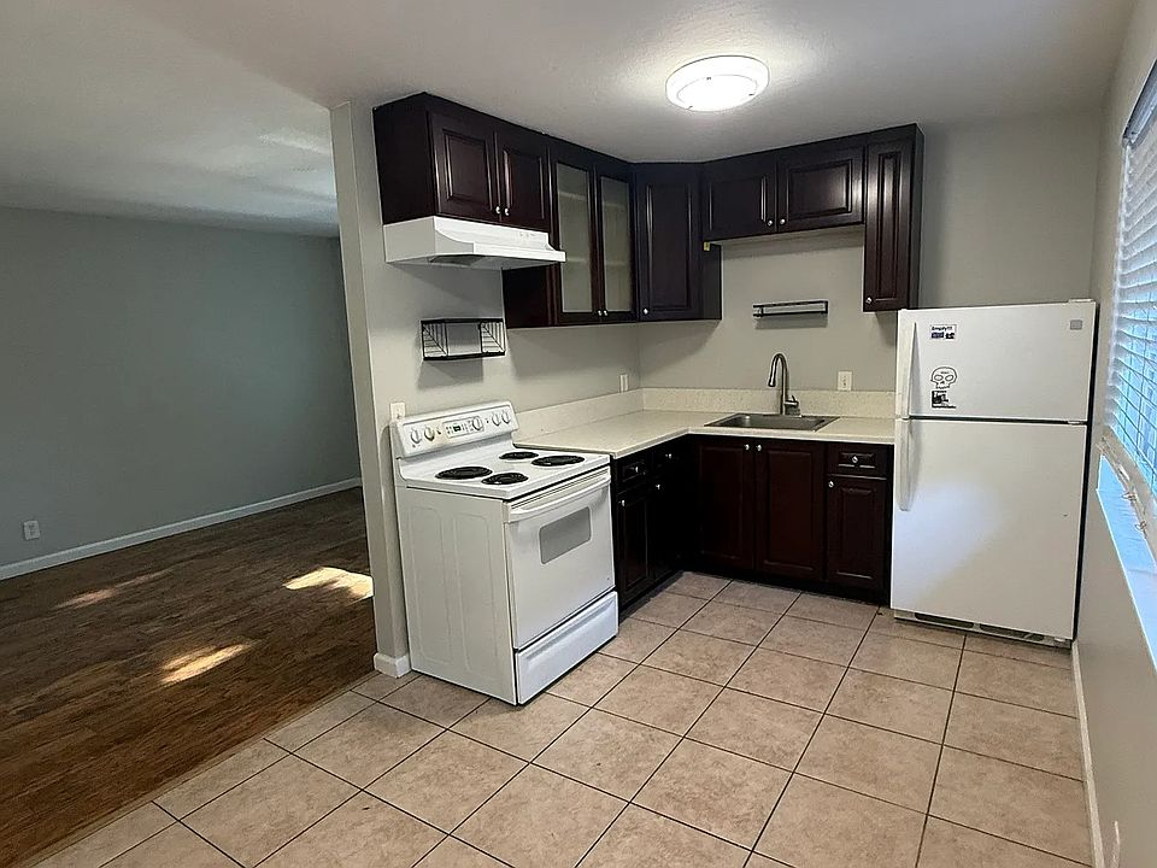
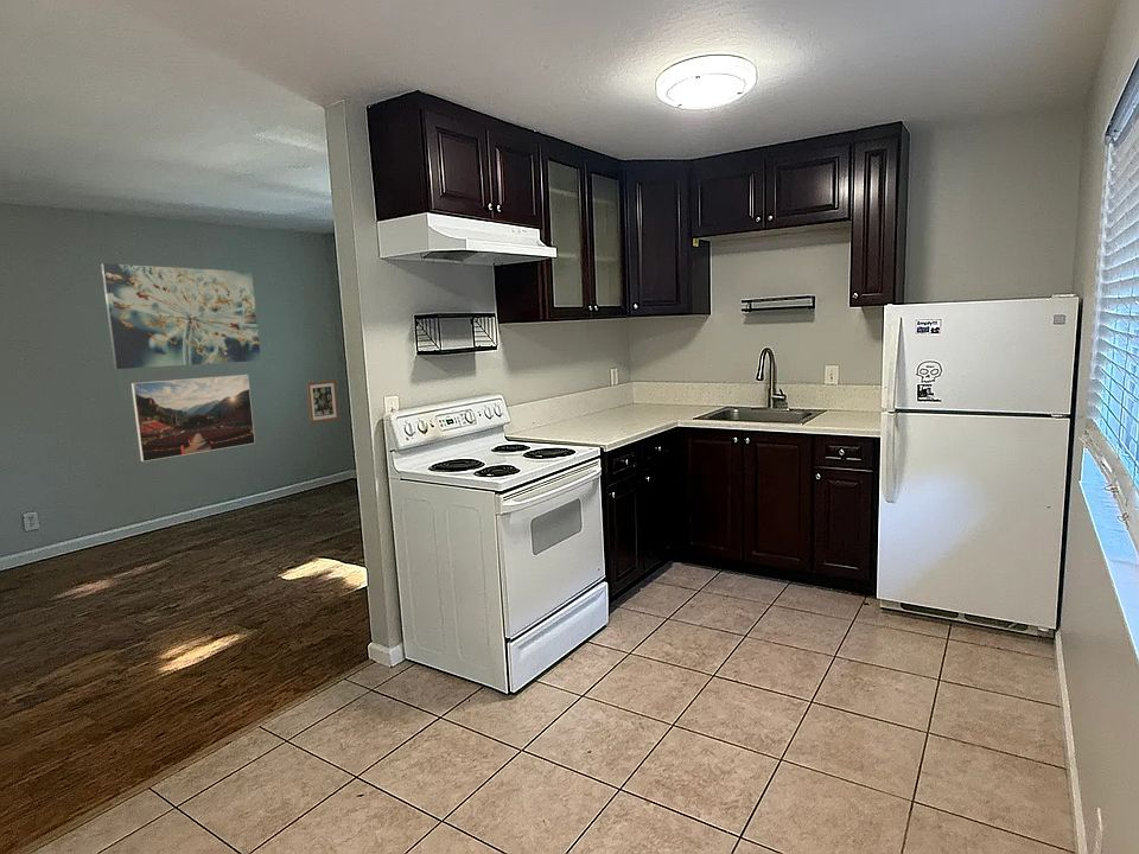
+ wall art (187, 317)
+ wall art (323, 401)
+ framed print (197, 415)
